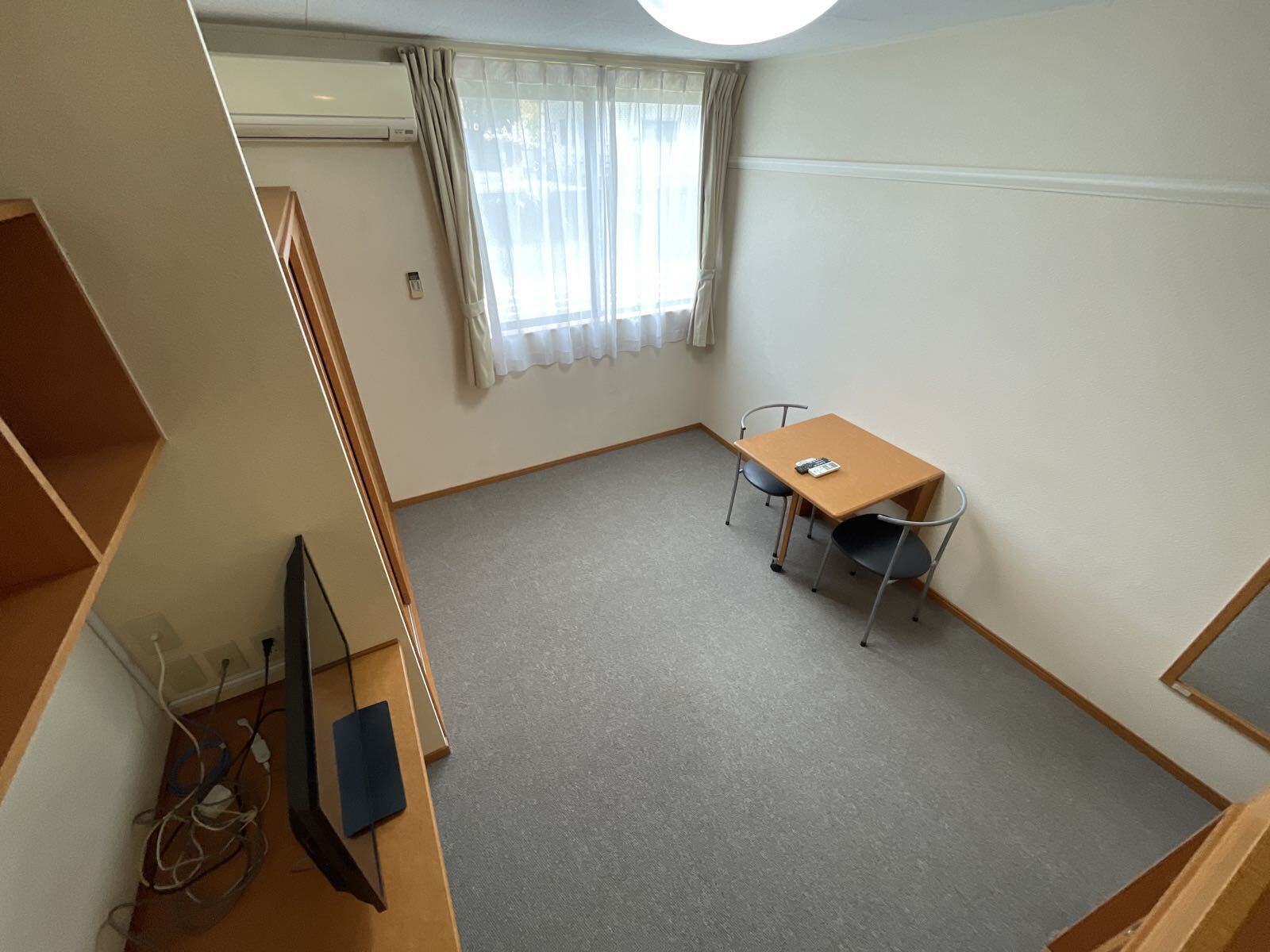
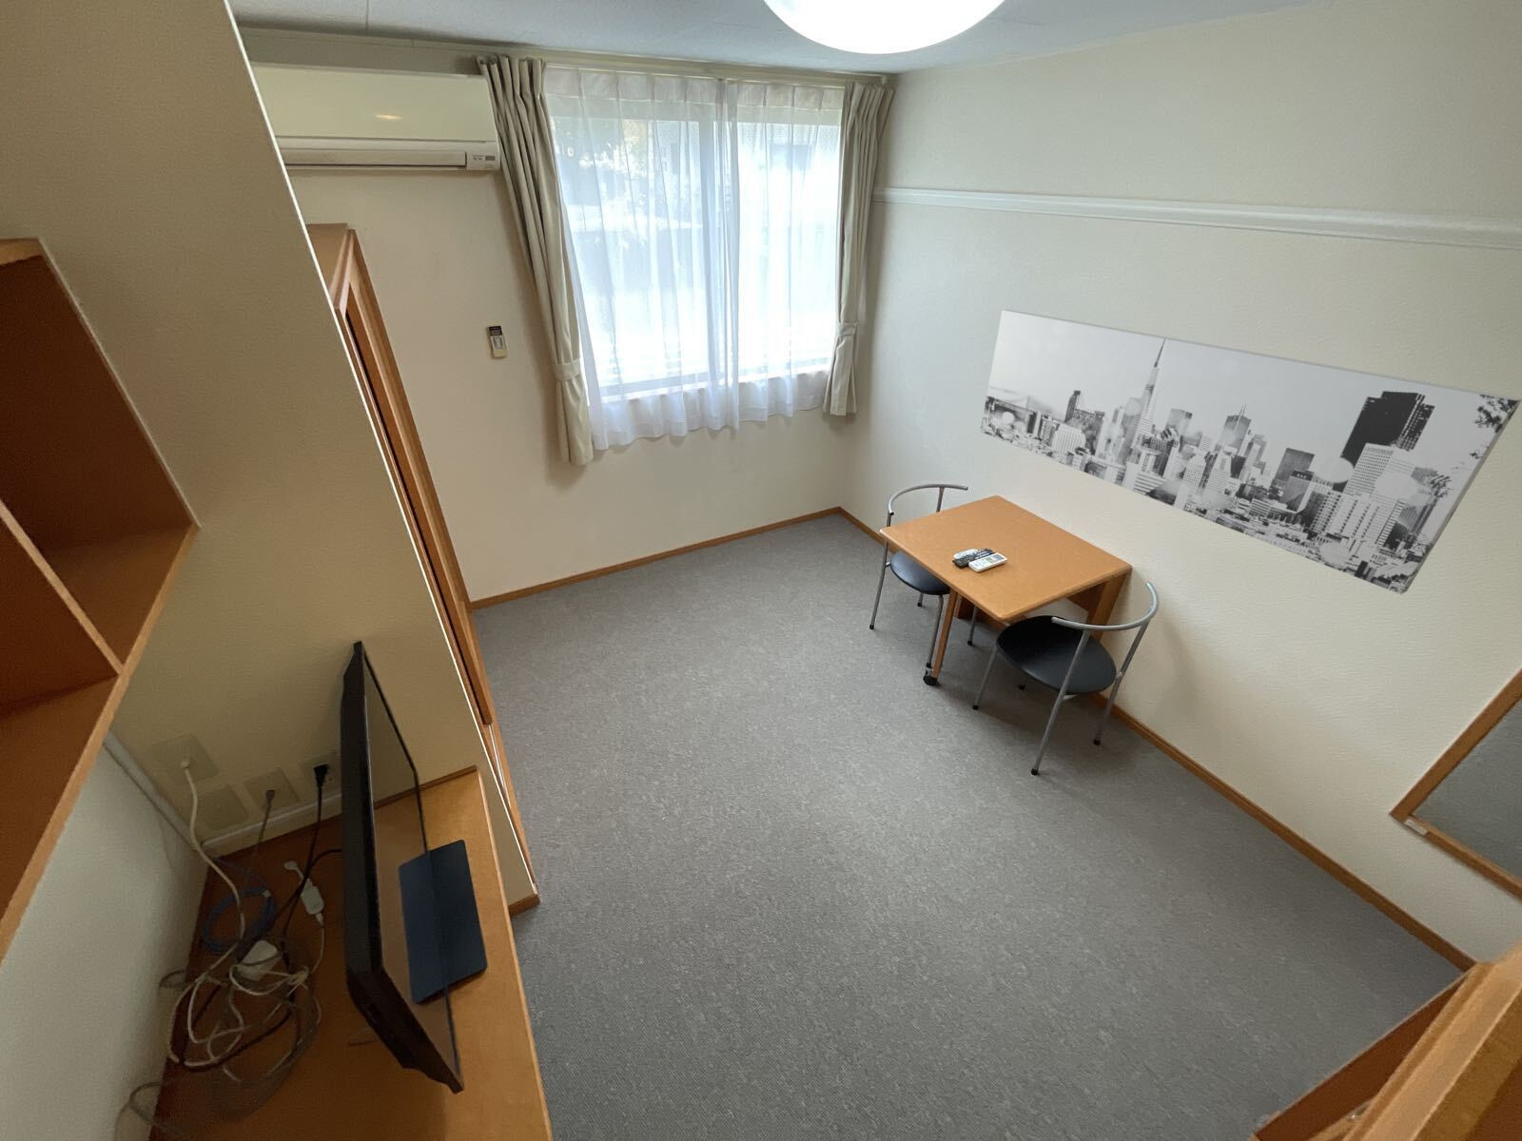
+ wall art (1161, 421)
